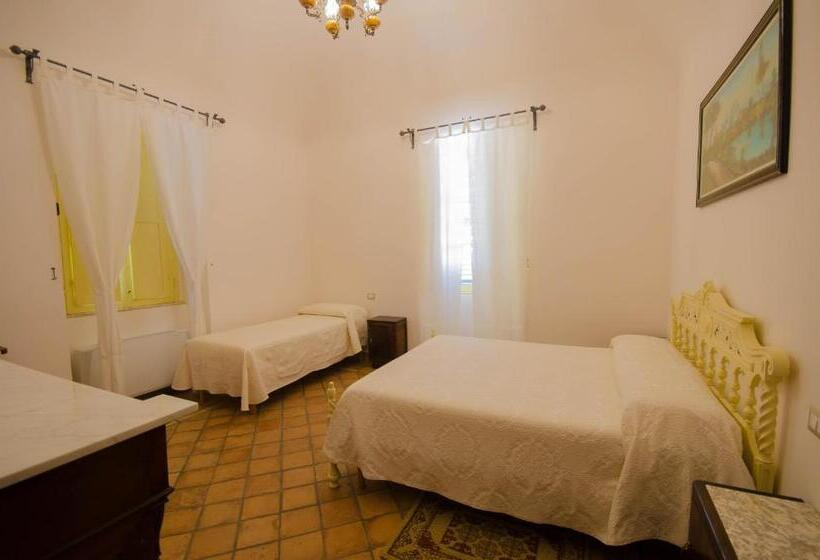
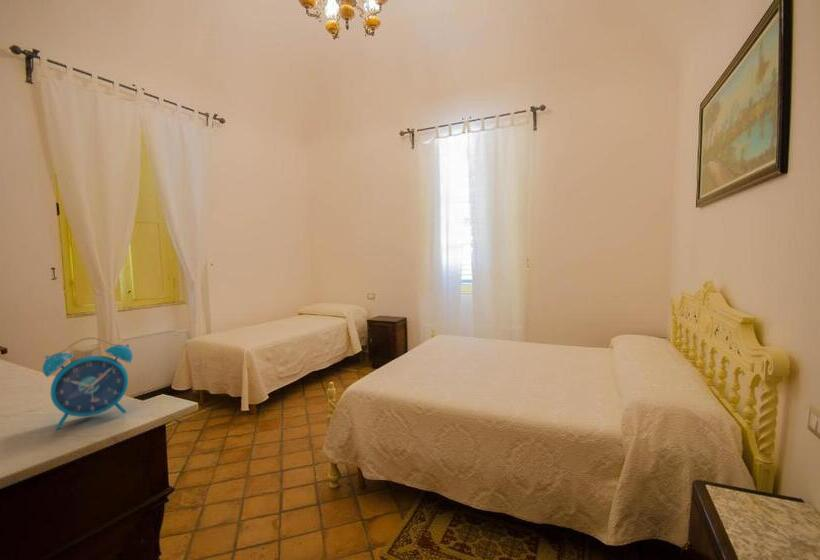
+ alarm clock (91, 378)
